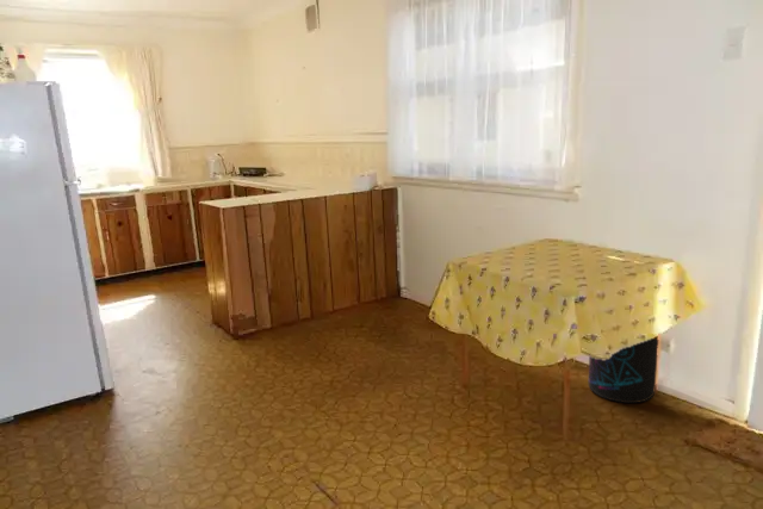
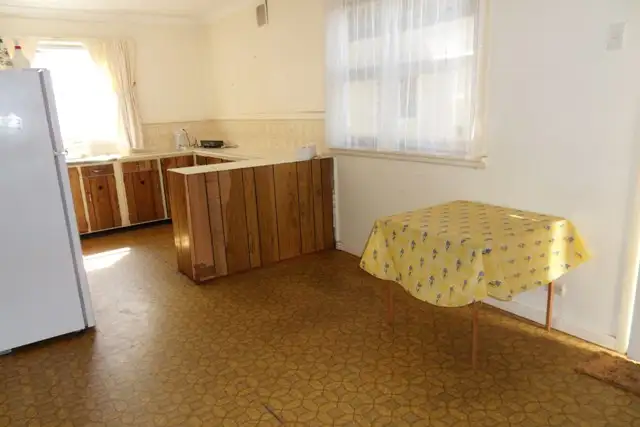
- supplement container (622, 350)
